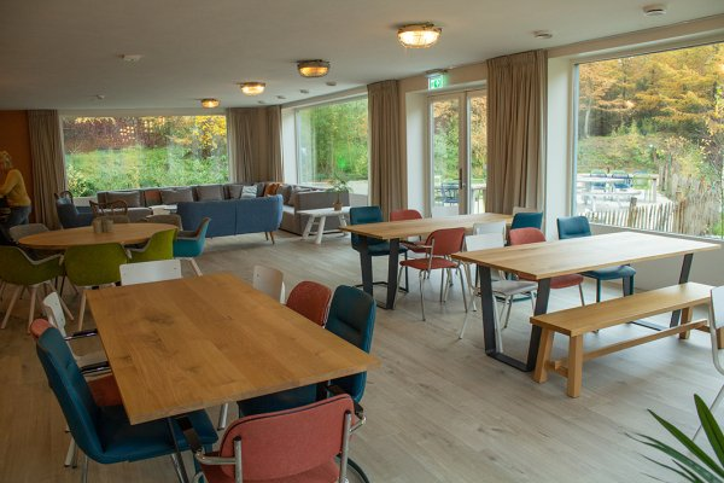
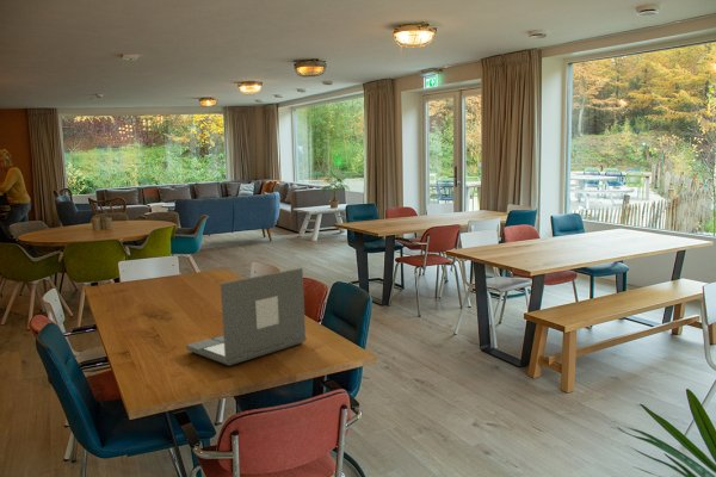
+ laptop (245, 309)
